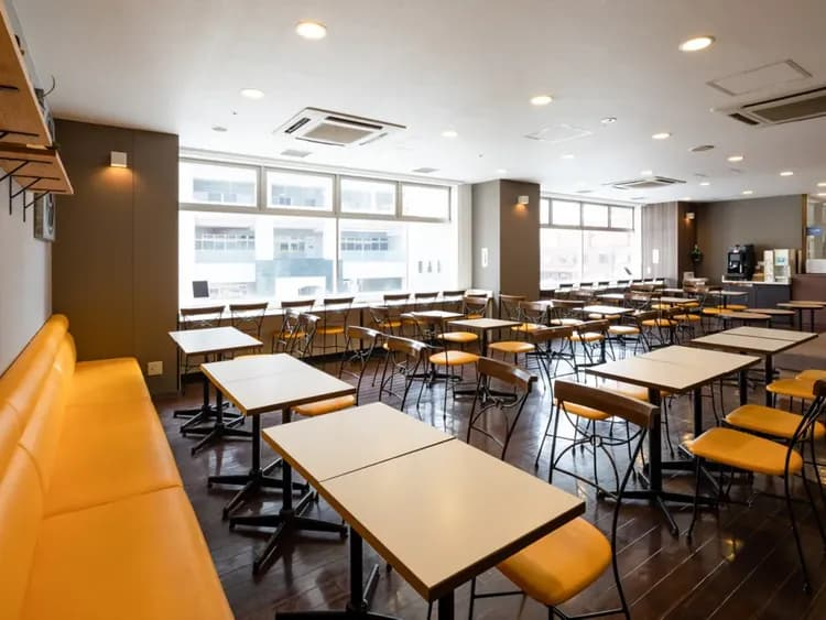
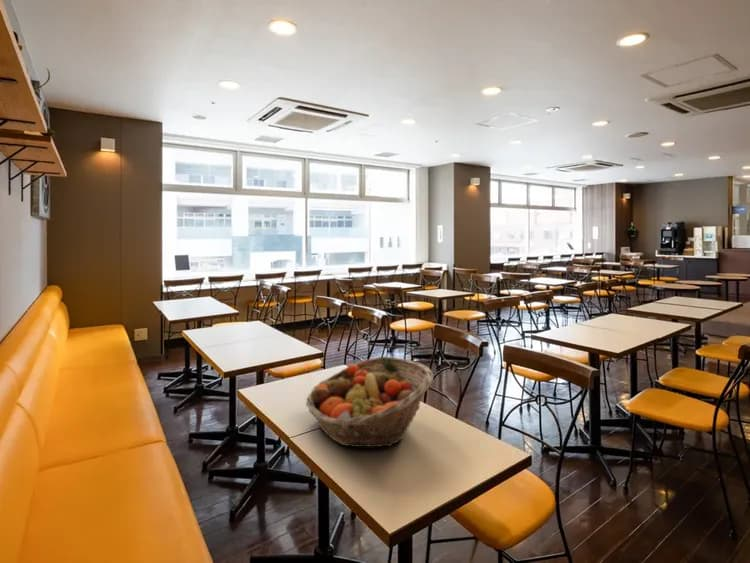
+ fruit basket (368, 397)
